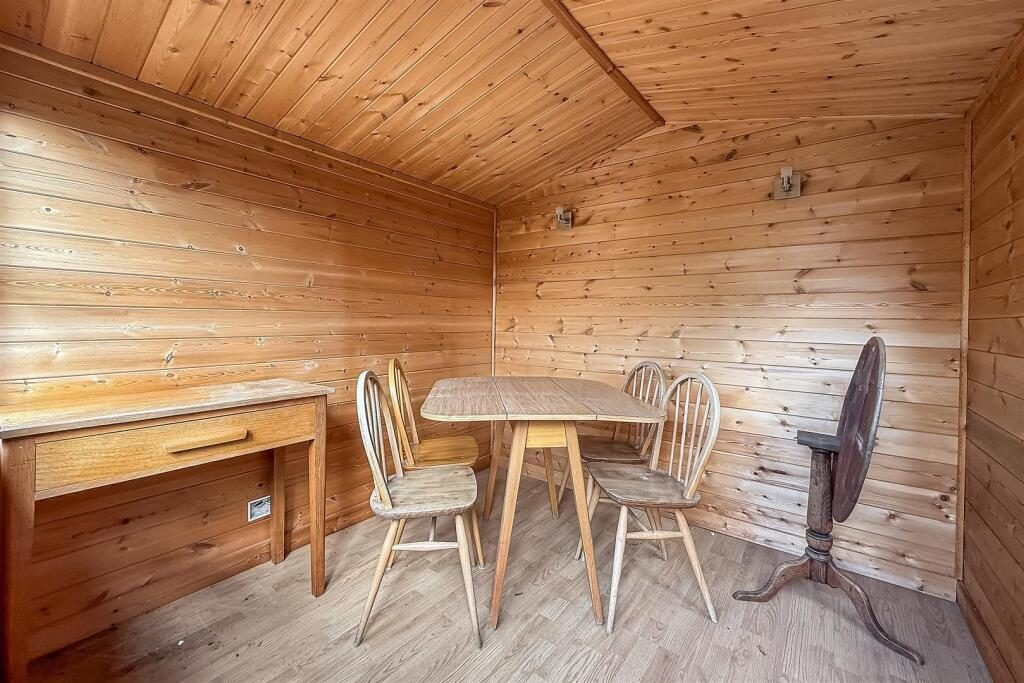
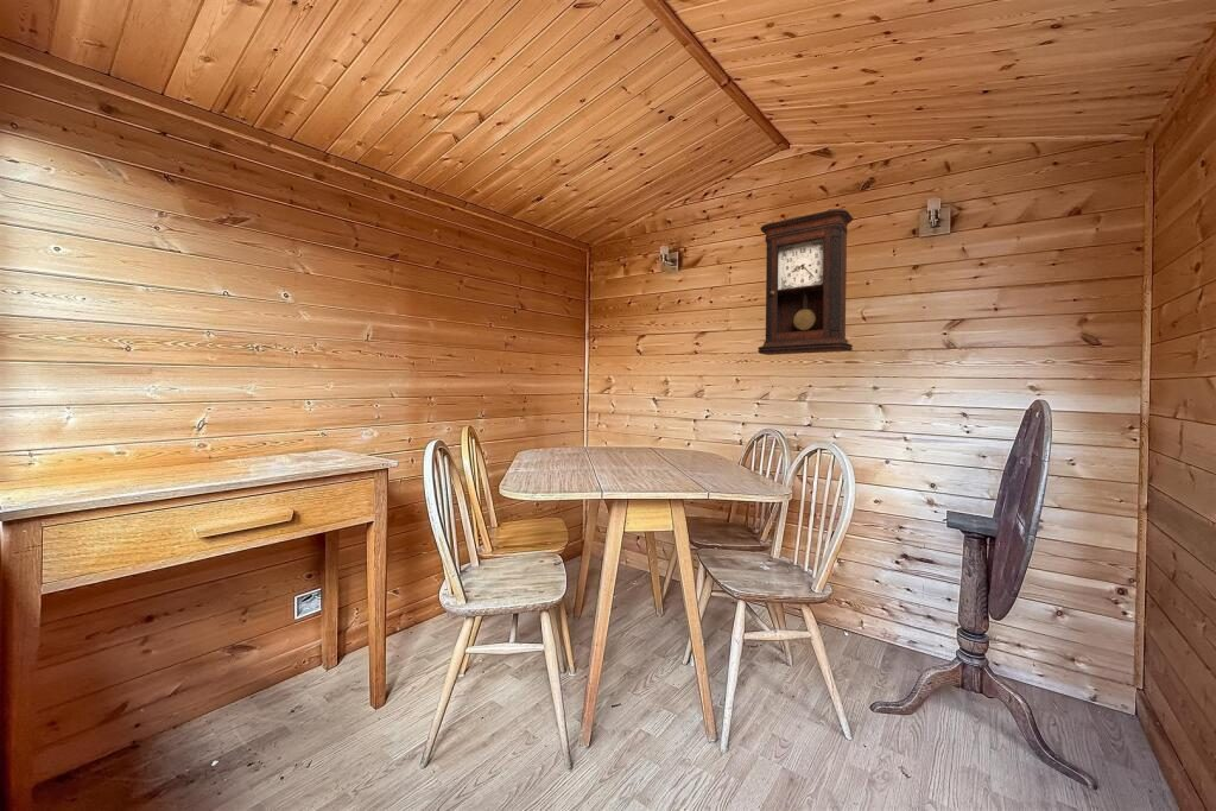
+ pendulum clock (803, 286)
